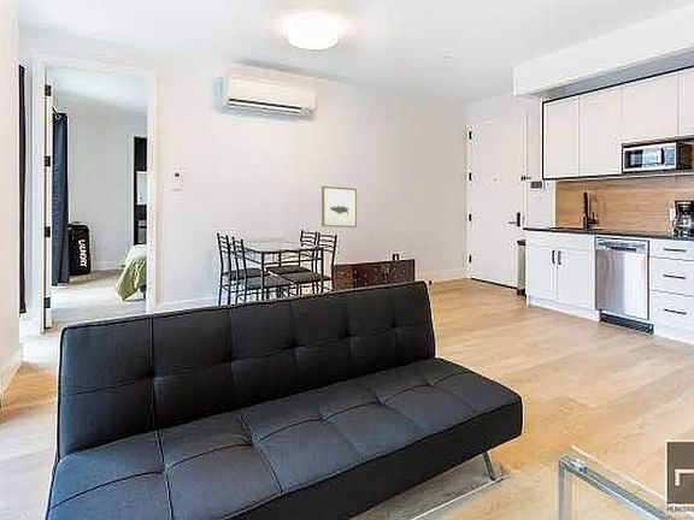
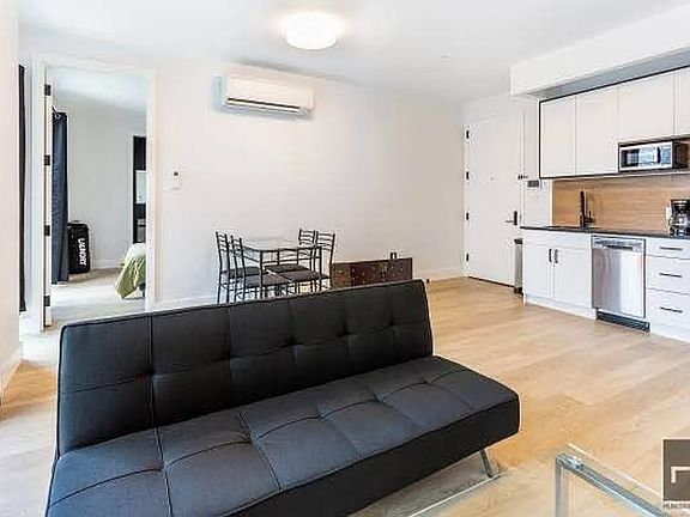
- wall art (339, 207)
